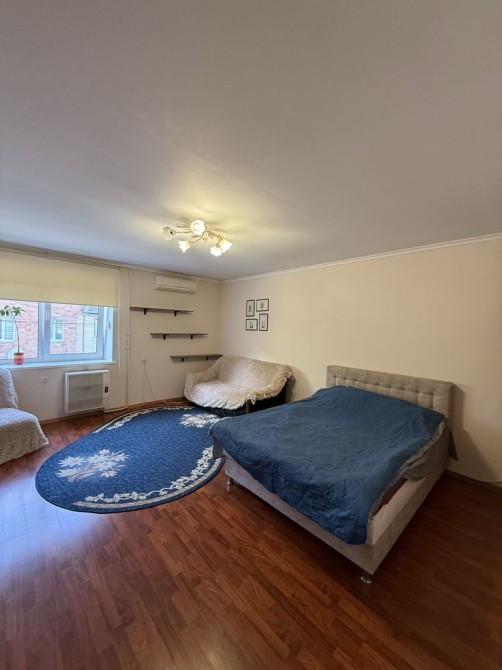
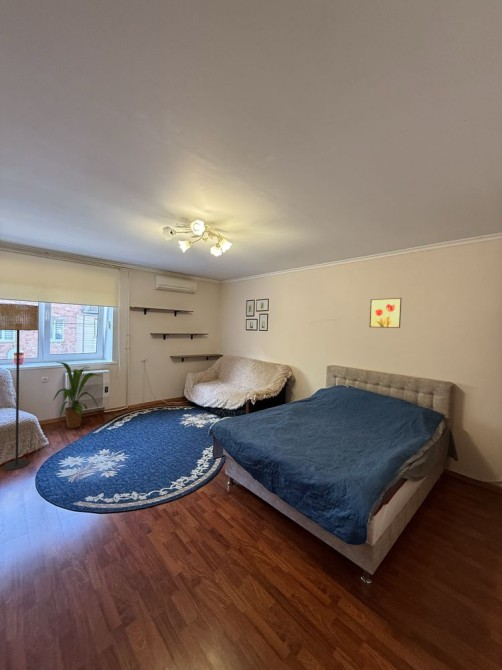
+ wall art (385, 313)
+ floor lamp (17, 385)
+ house plant (79, 392)
